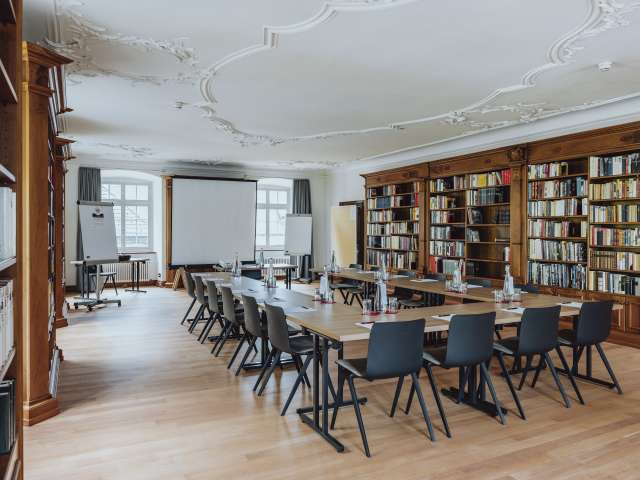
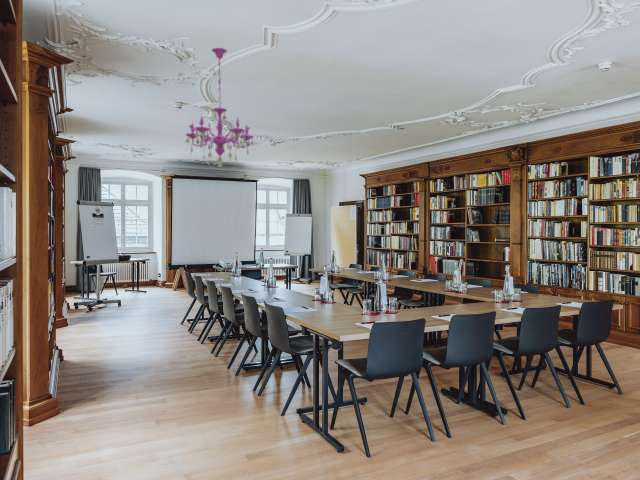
+ chandelier (219, 109)
